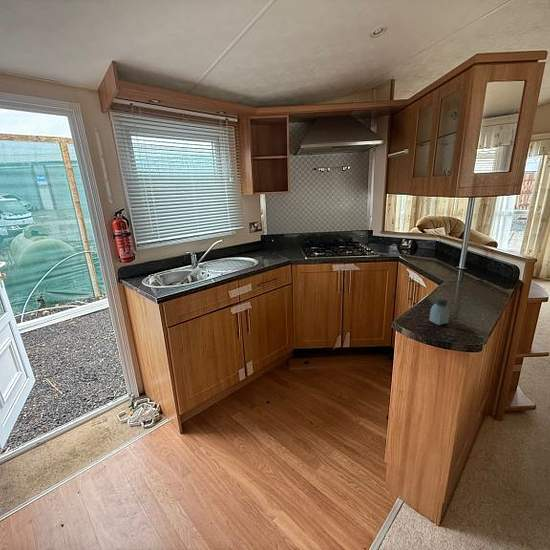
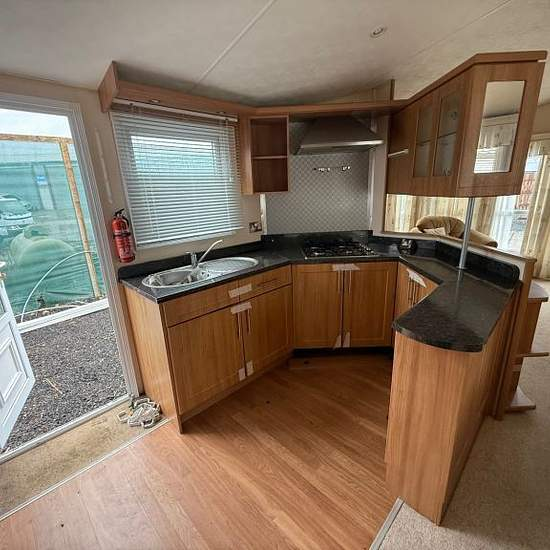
- saltshaker (440, 310)
